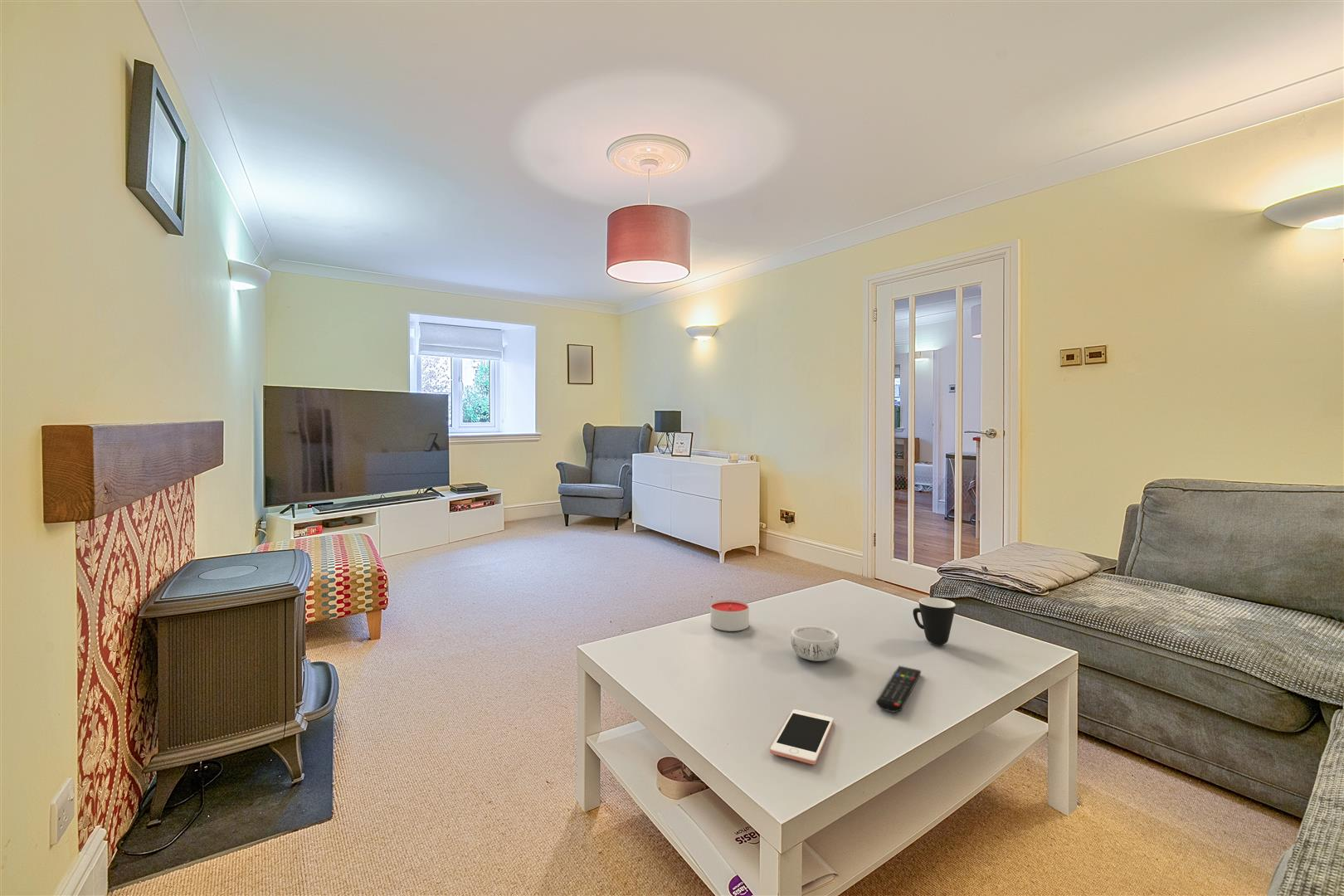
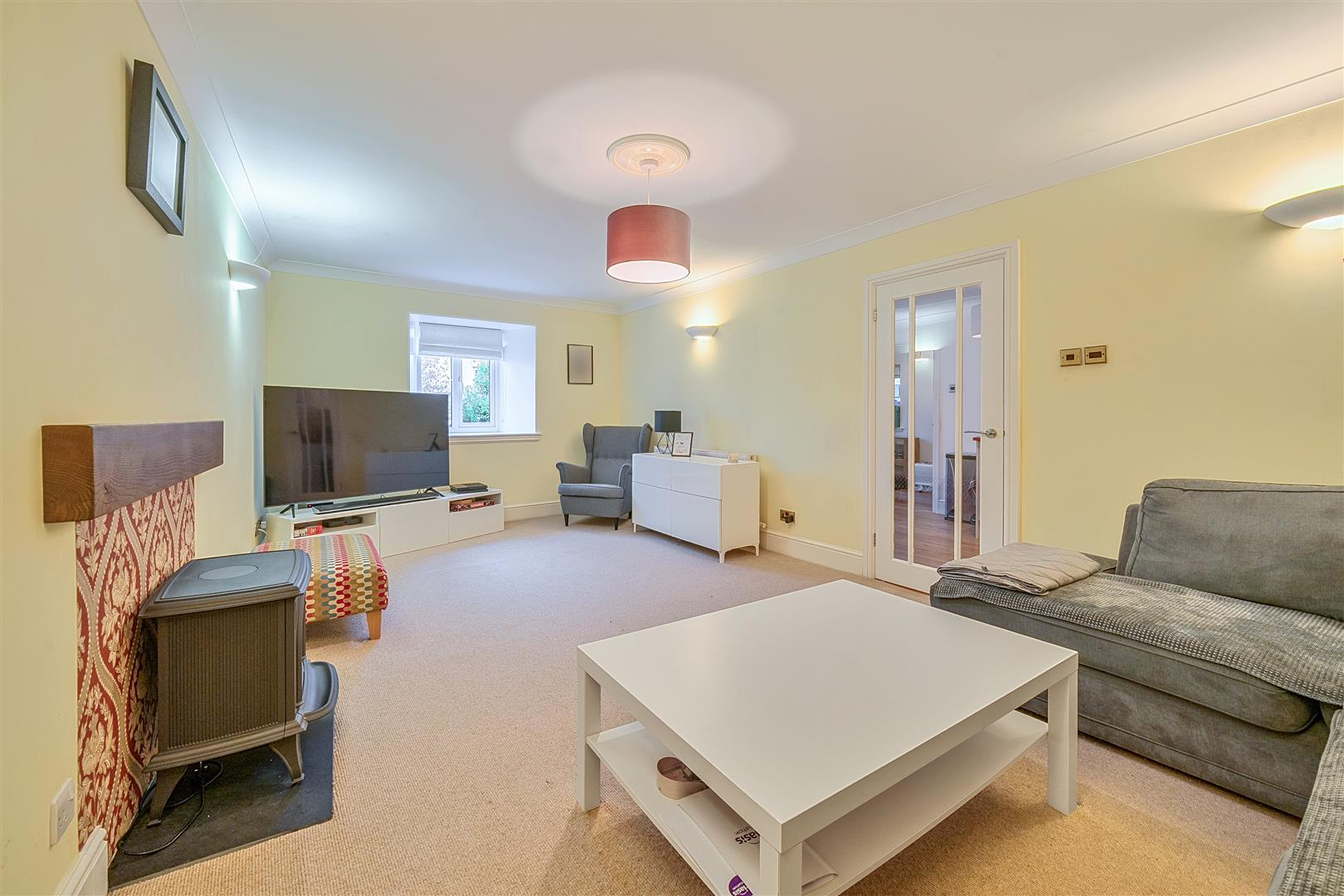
- cell phone (803, 734)
- candle (729, 614)
- decorative bowl (814, 645)
- mug (933, 621)
- remote control (899, 688)
